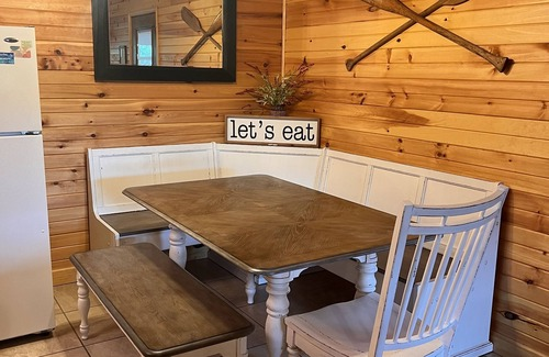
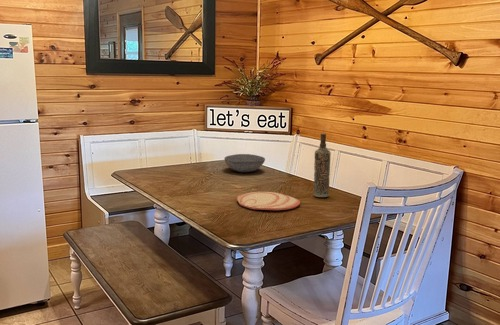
+ plate (268, 198)
+ bowl (244, 164)
+ bottle (322, 164)
